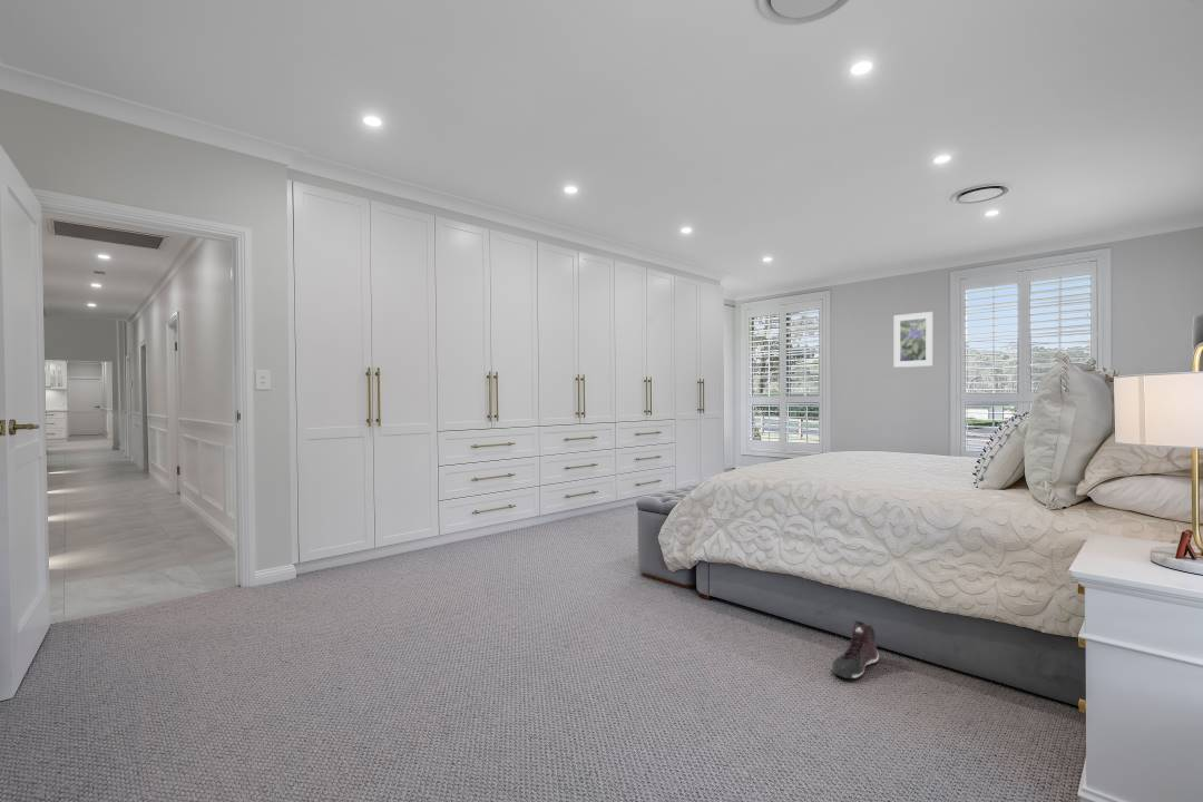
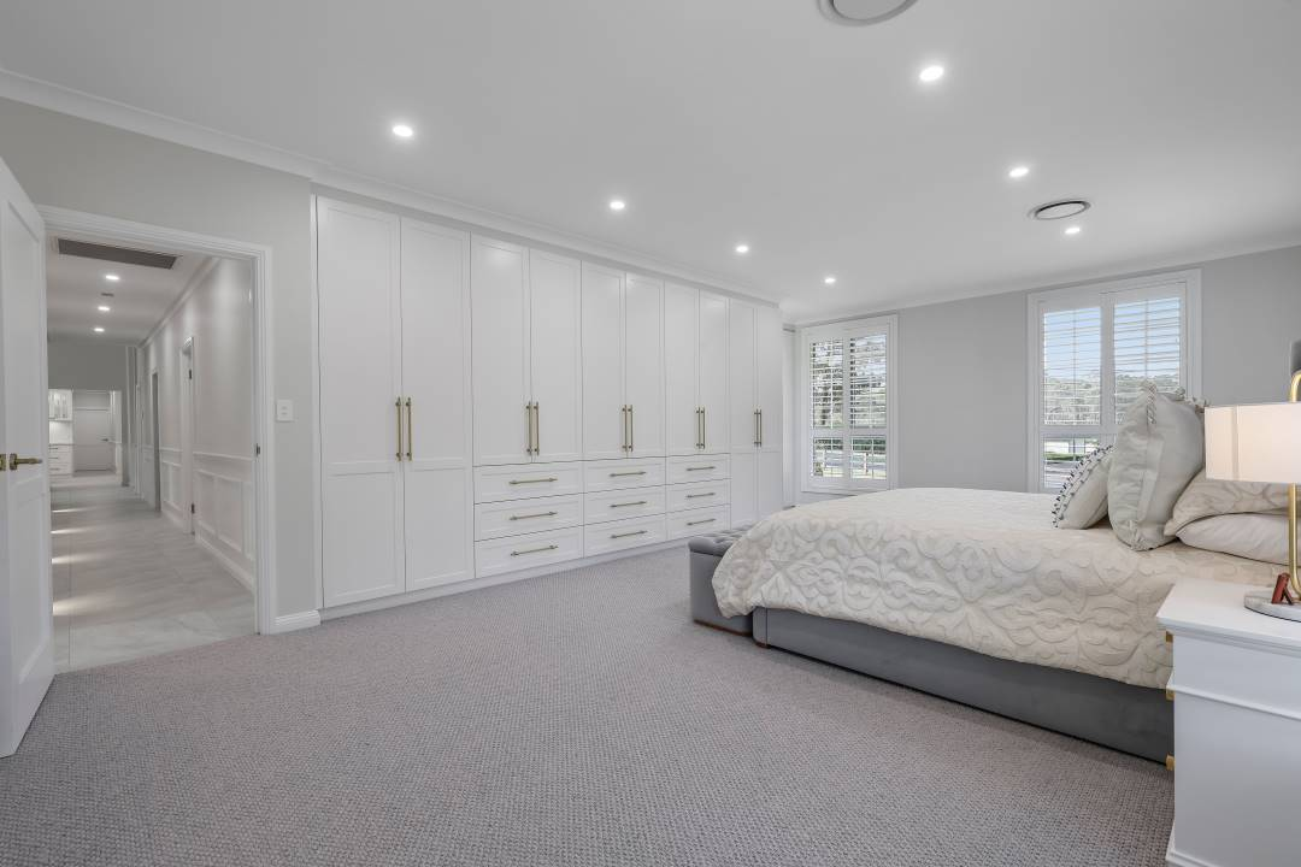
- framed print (912, 340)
- sneaker (853, 645)
